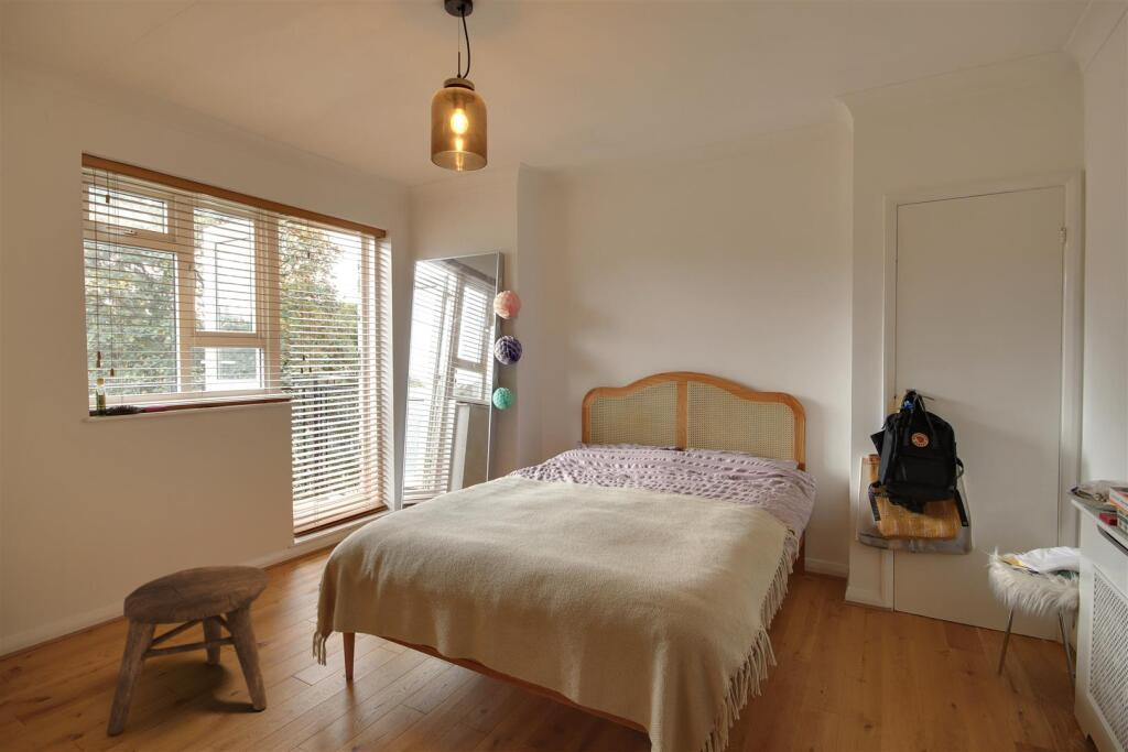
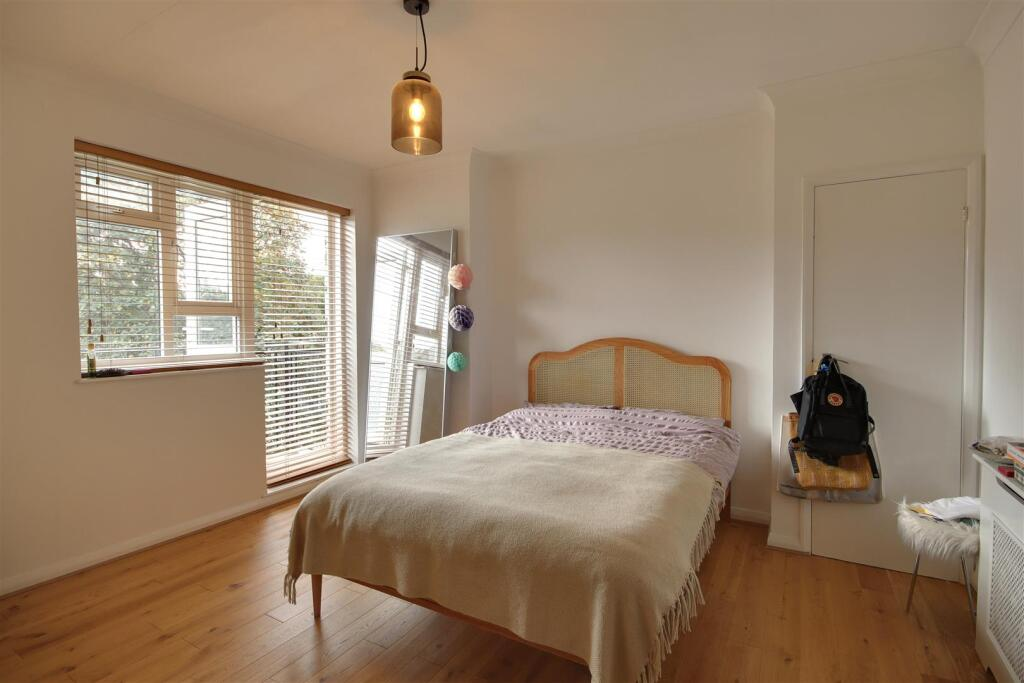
- stool (192, 643)
